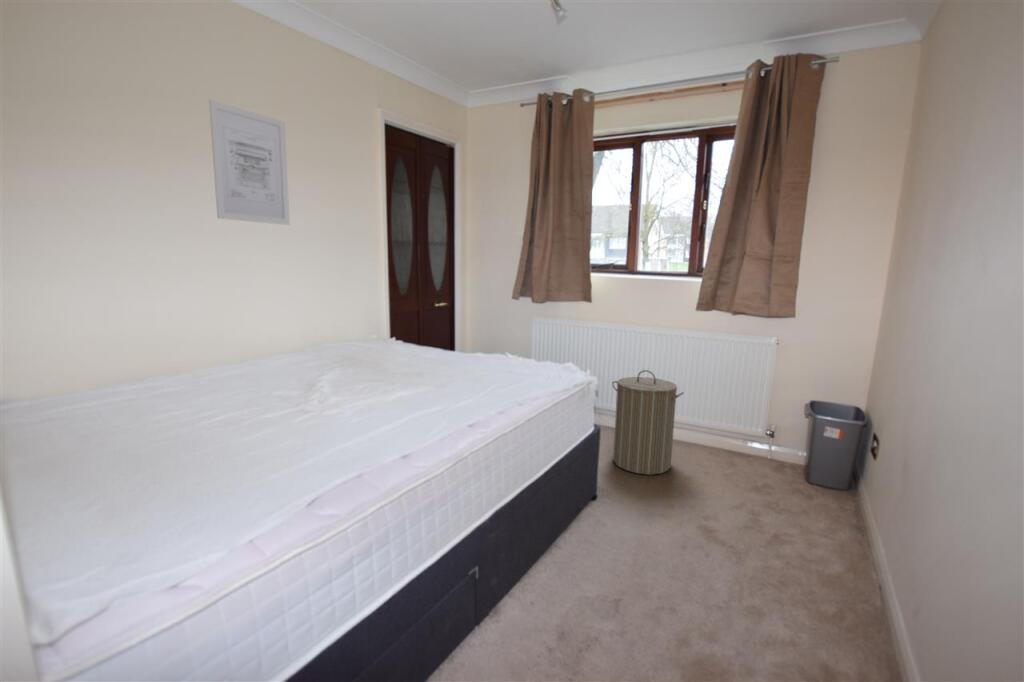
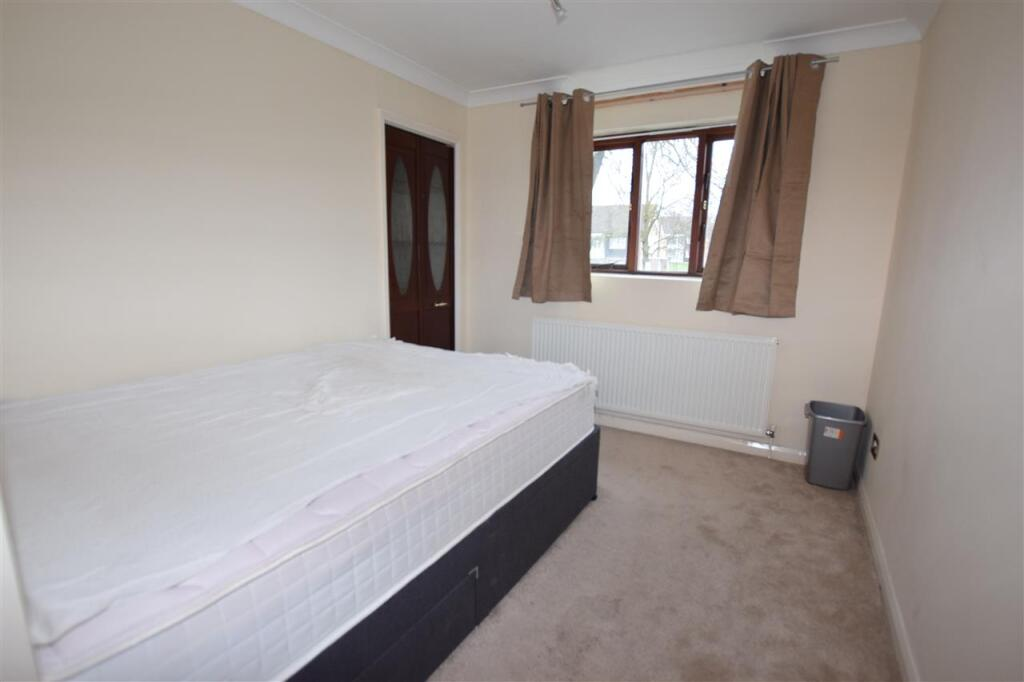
- laundry hamper (644, 417)
- wall art (252, 167)
